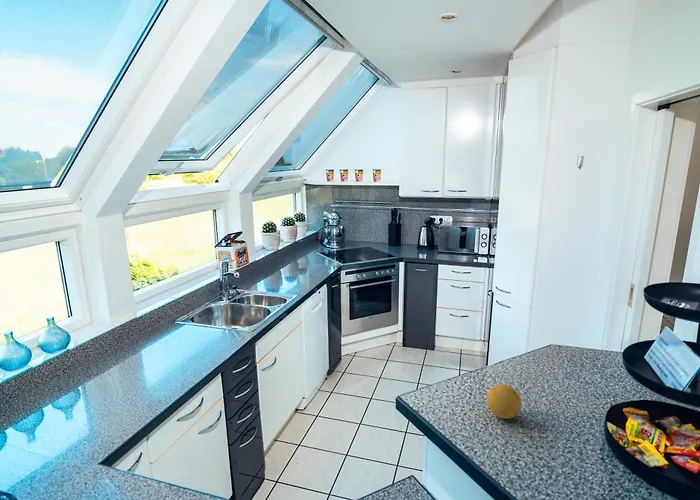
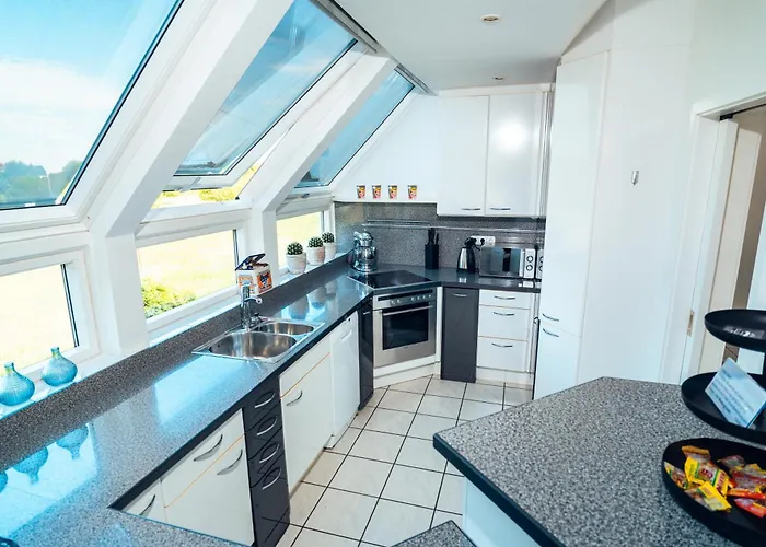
- fruit (503, 401)
